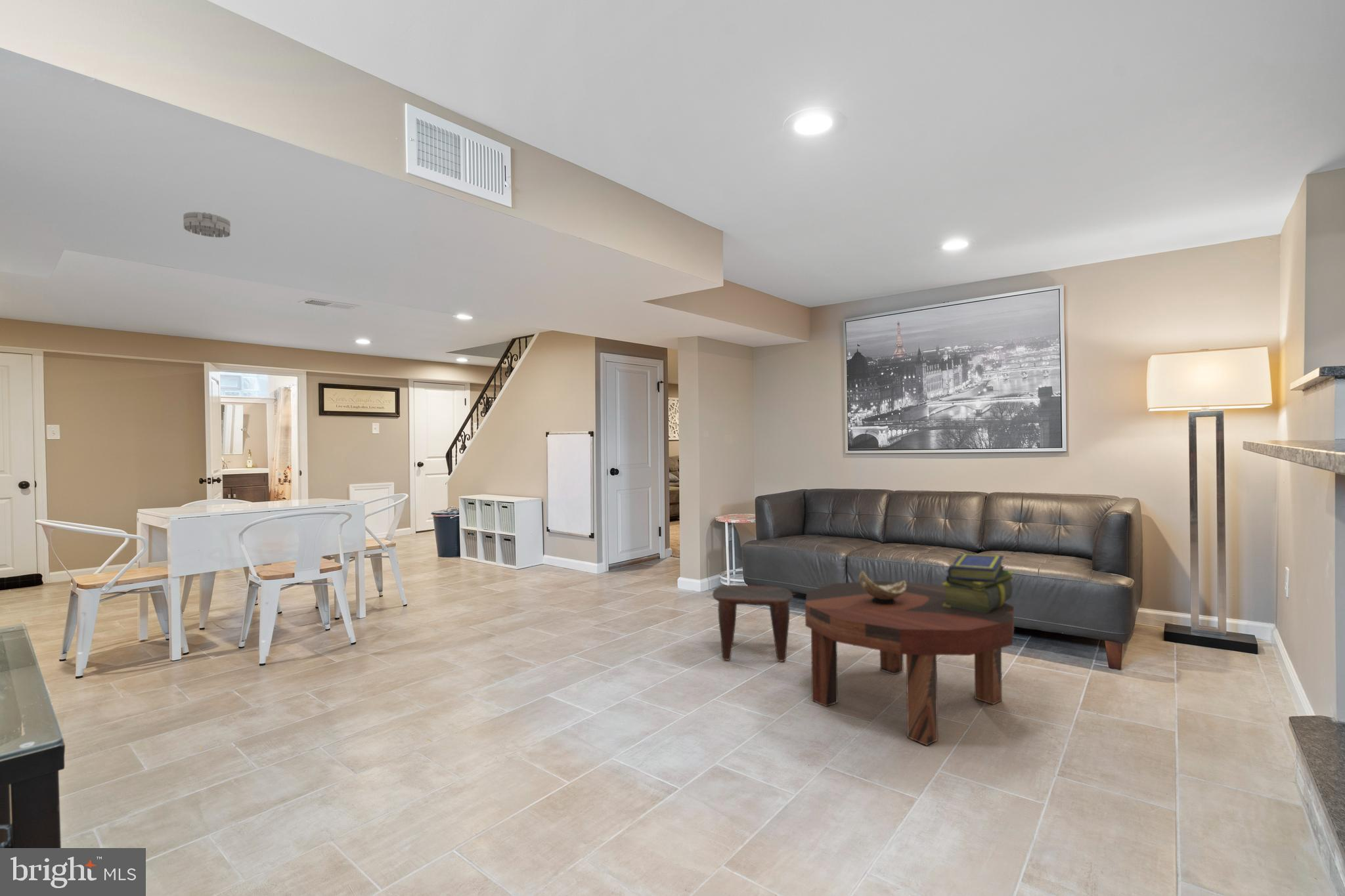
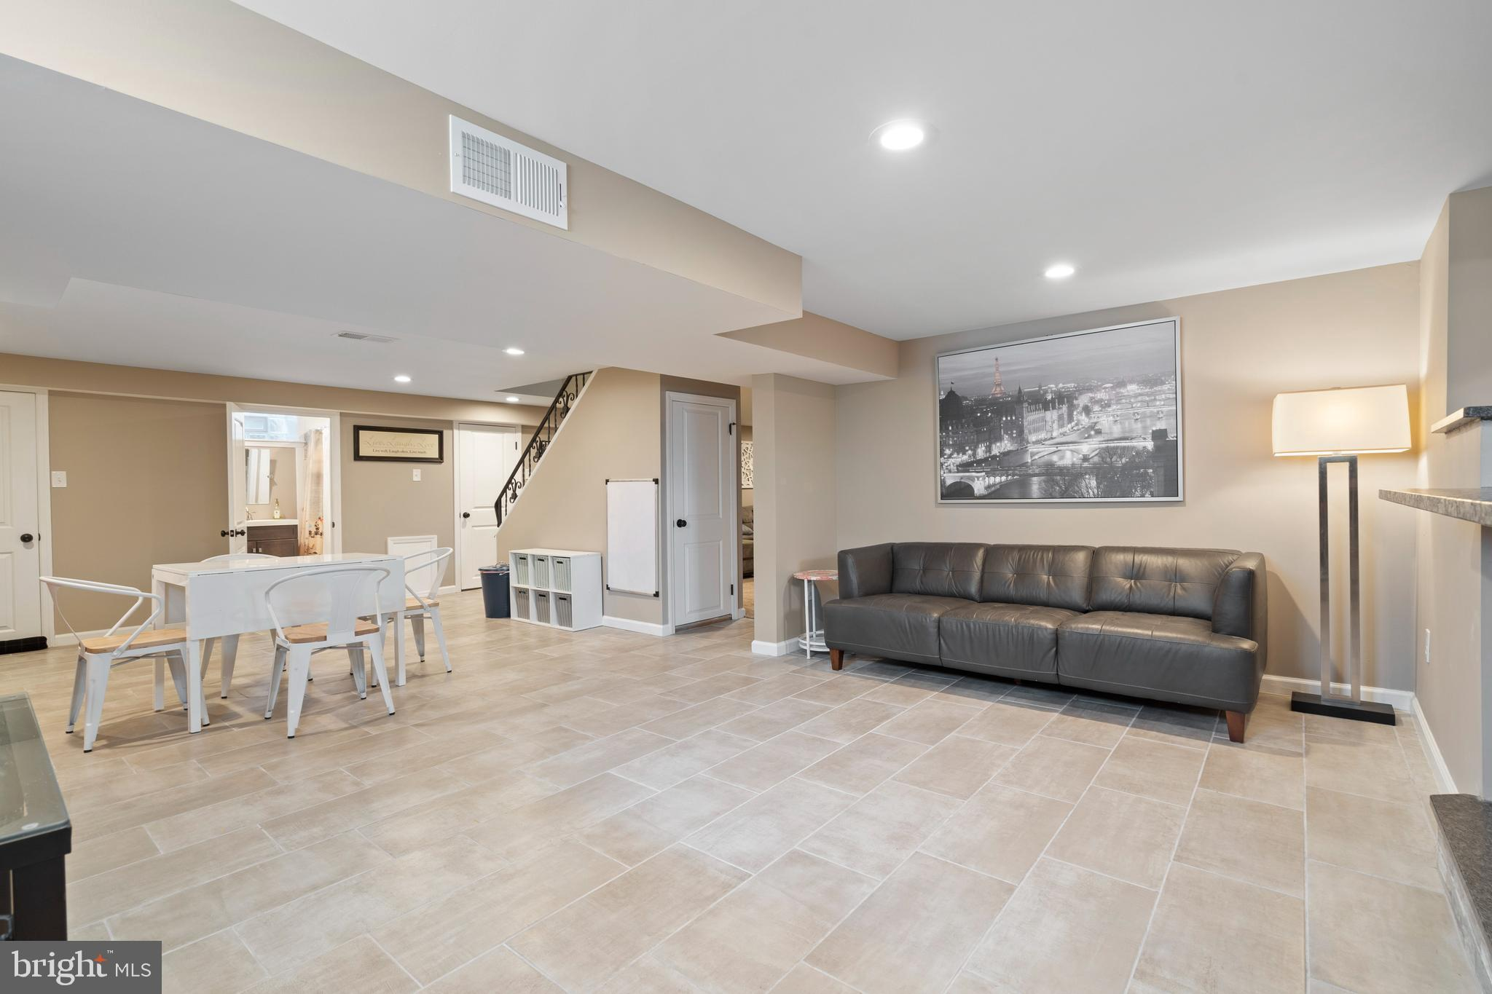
- stack of books (978, 581)
- decorative bowl (883, 586)
- smoke detector (207, 224)
- stool (752, 605)
- coffee table (903, 652)
